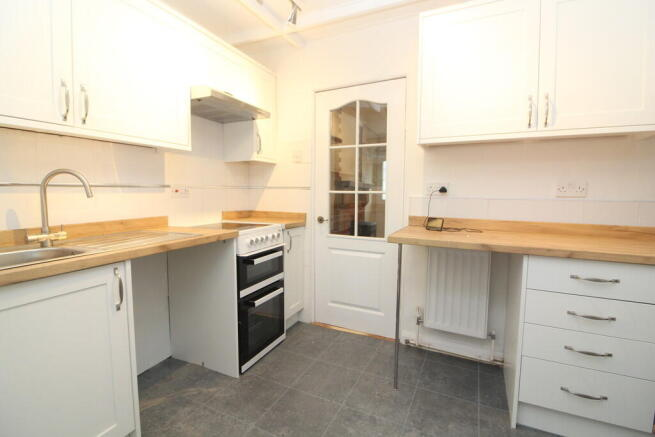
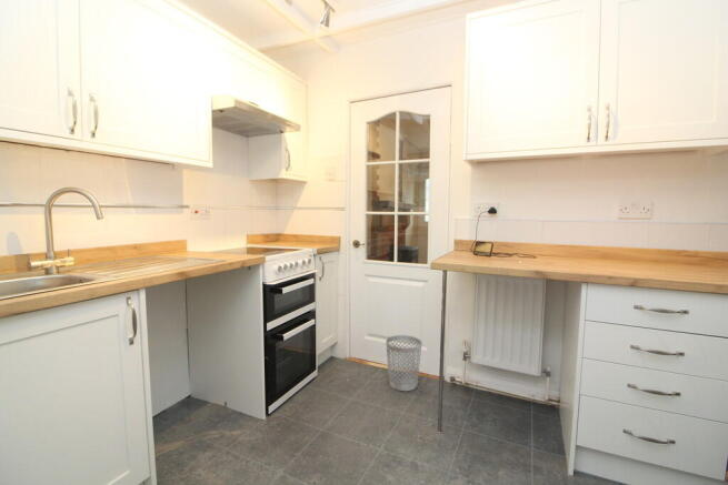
+ wastebasket (403, 362)
